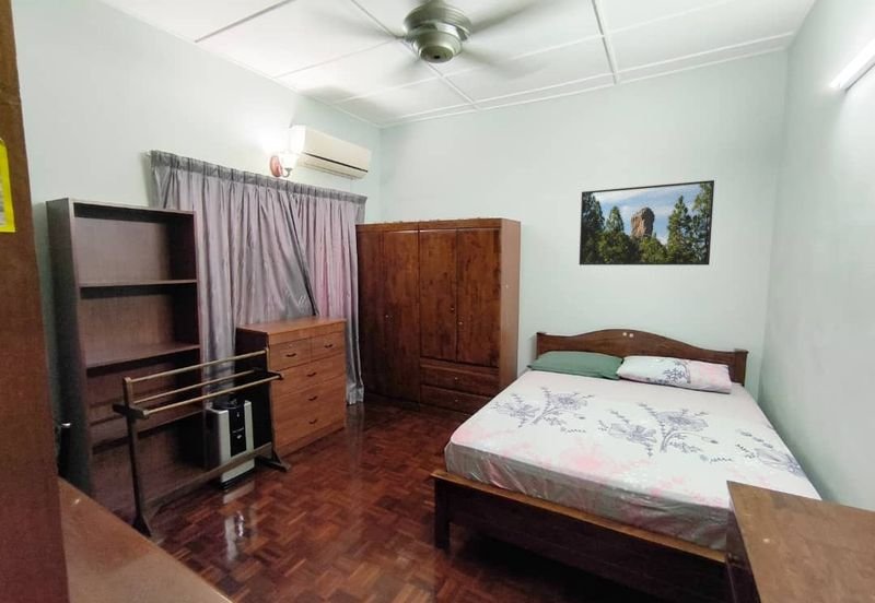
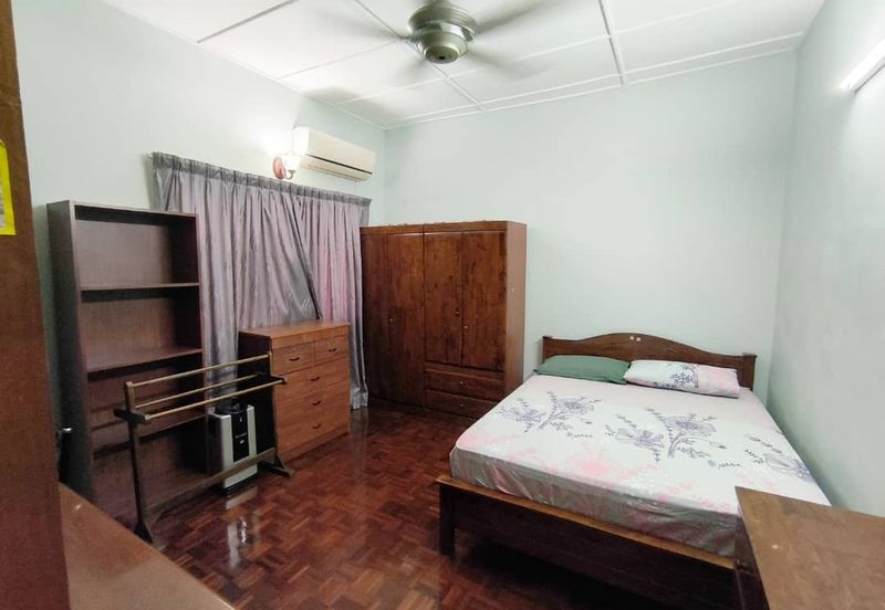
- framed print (641, 226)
